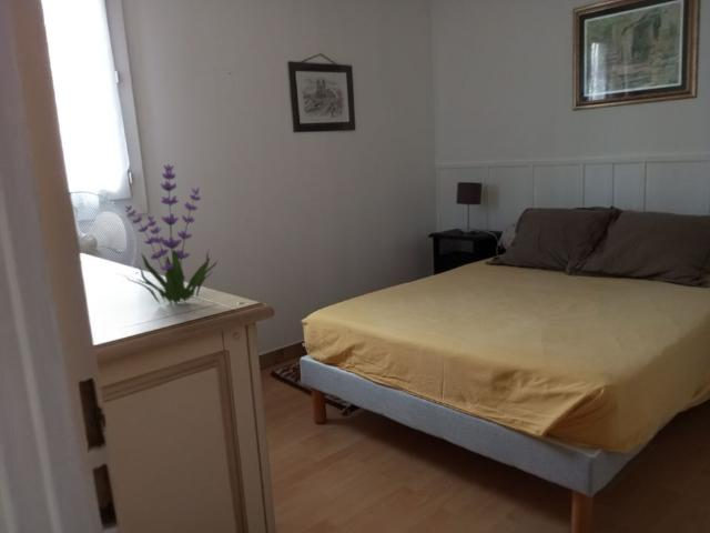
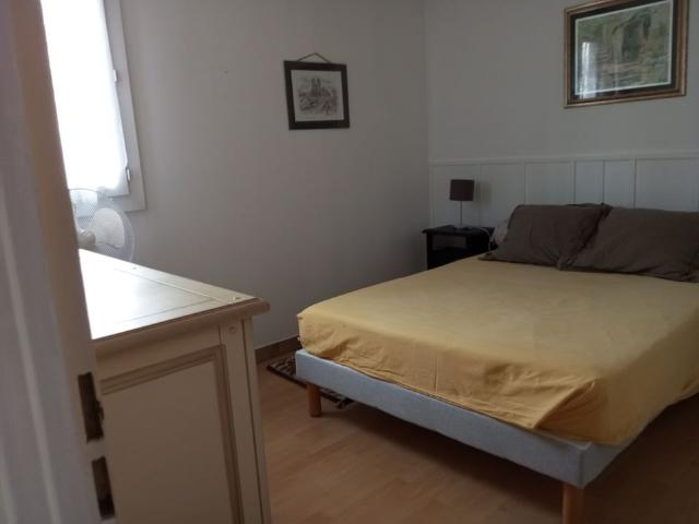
- plant (170, 232)
